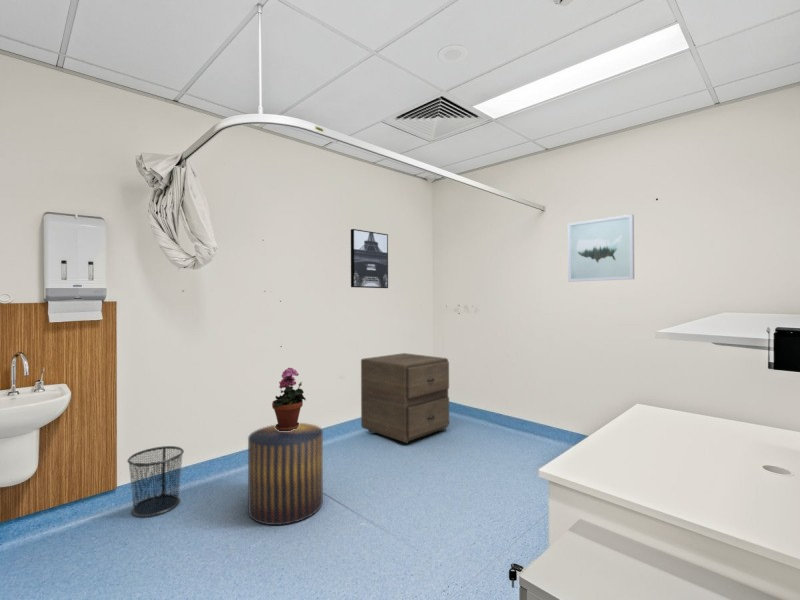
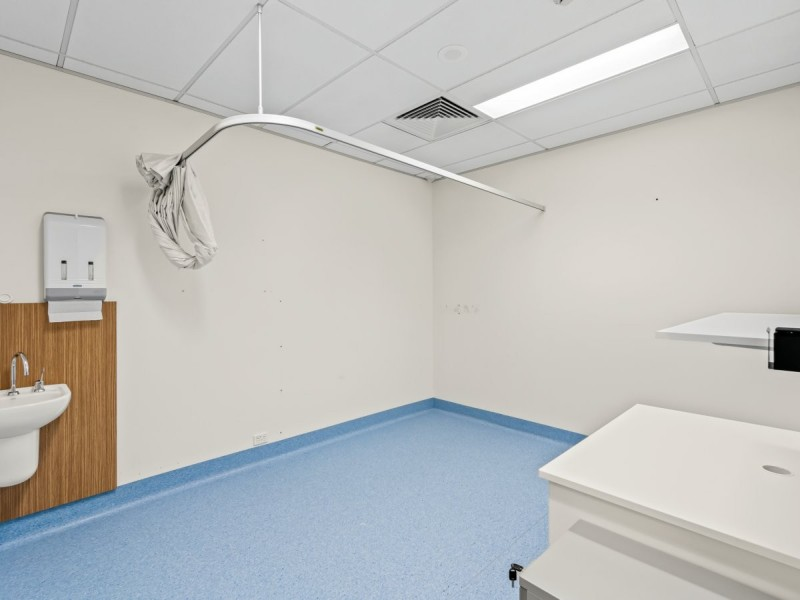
- potted plant (288, 397)
- filing cabinet (407, 395)
- stool (286, 469)
- wall art (370, 259)
- wall art (599, 249)
- waste bin (156, 480)
